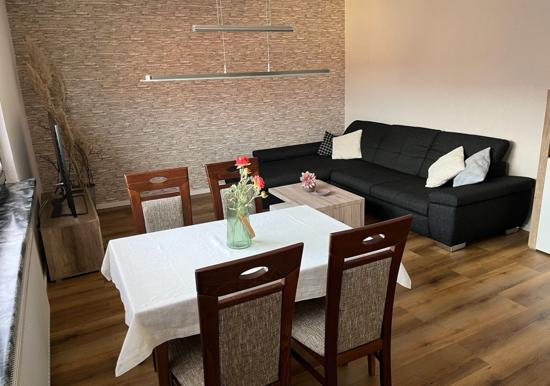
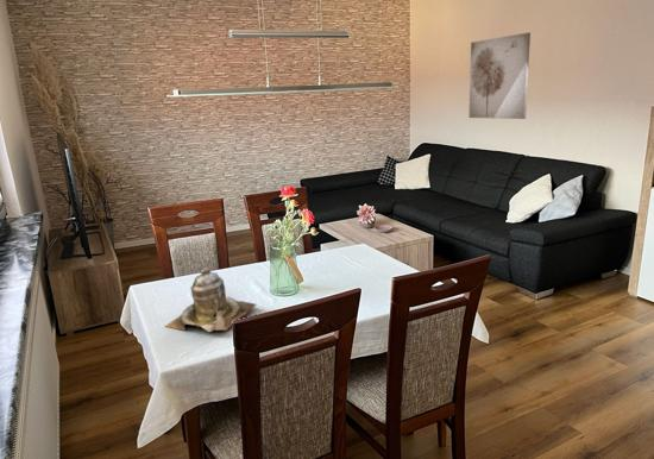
+ teapot (209, 291)
+ wall art (497, 78)
